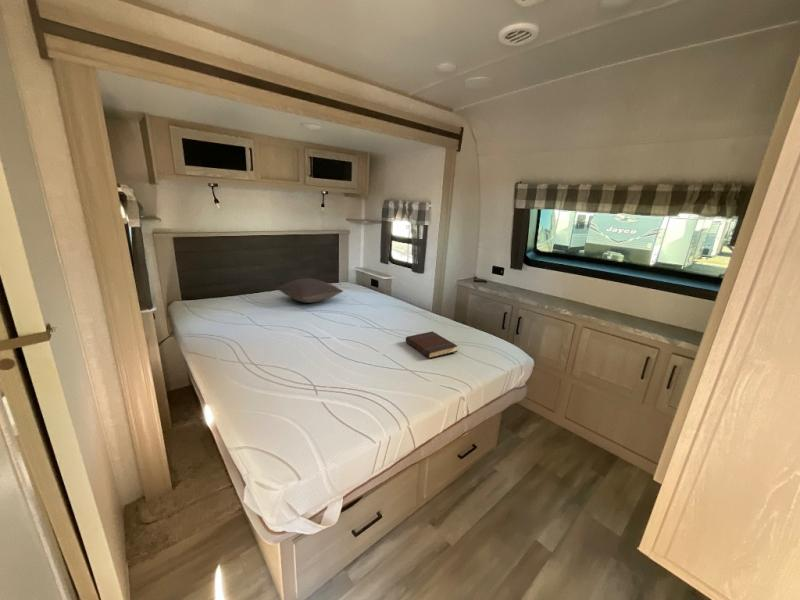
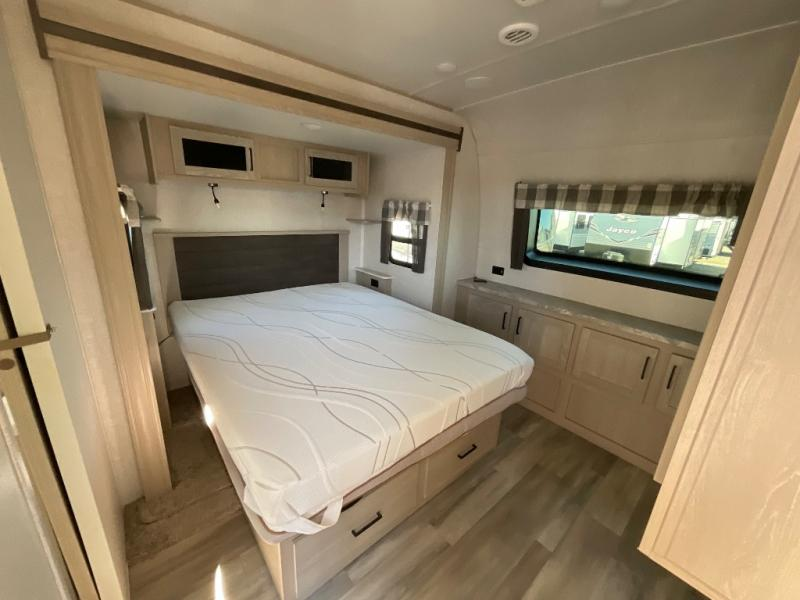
- book (430, 344)
- pillow (310, 290)
